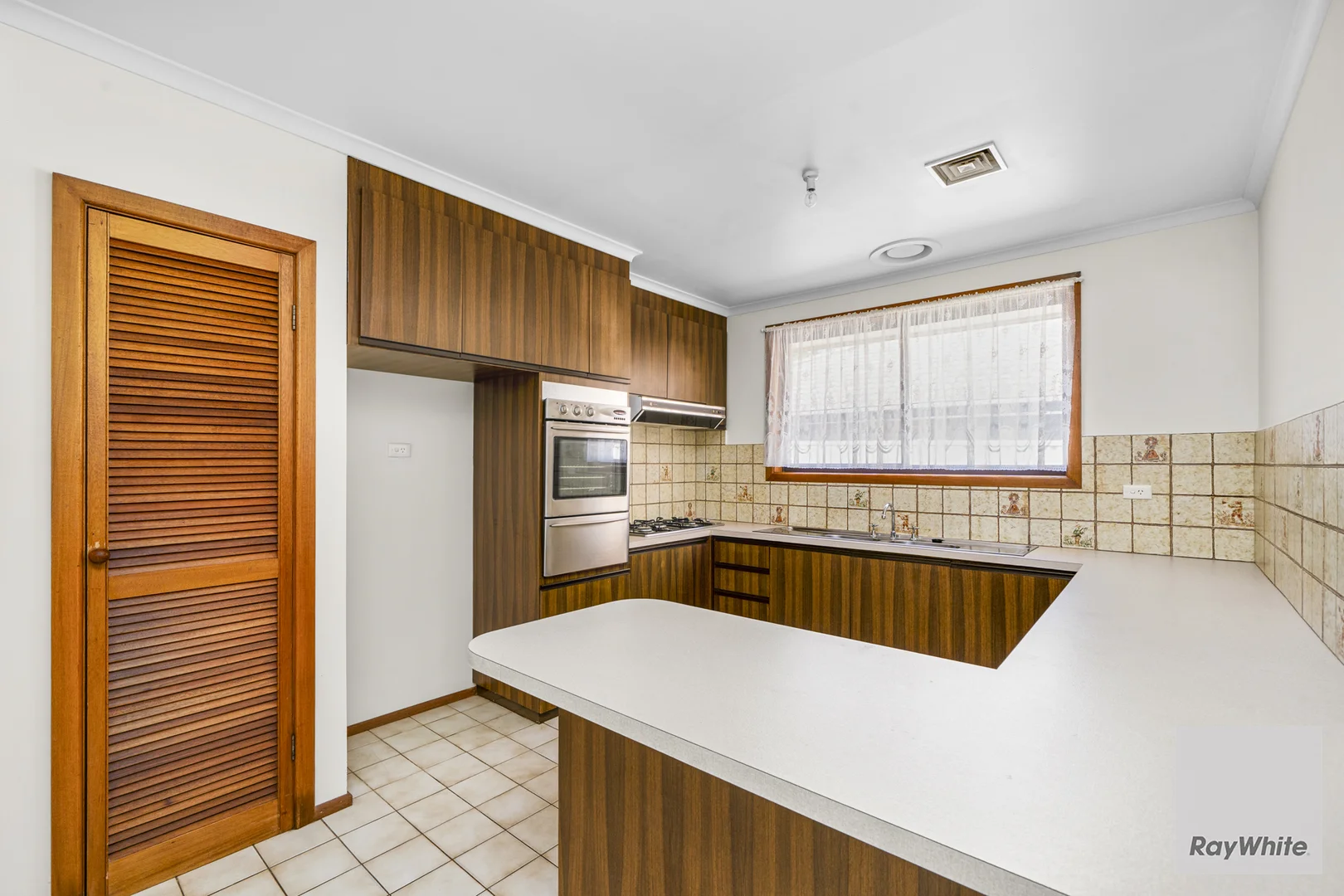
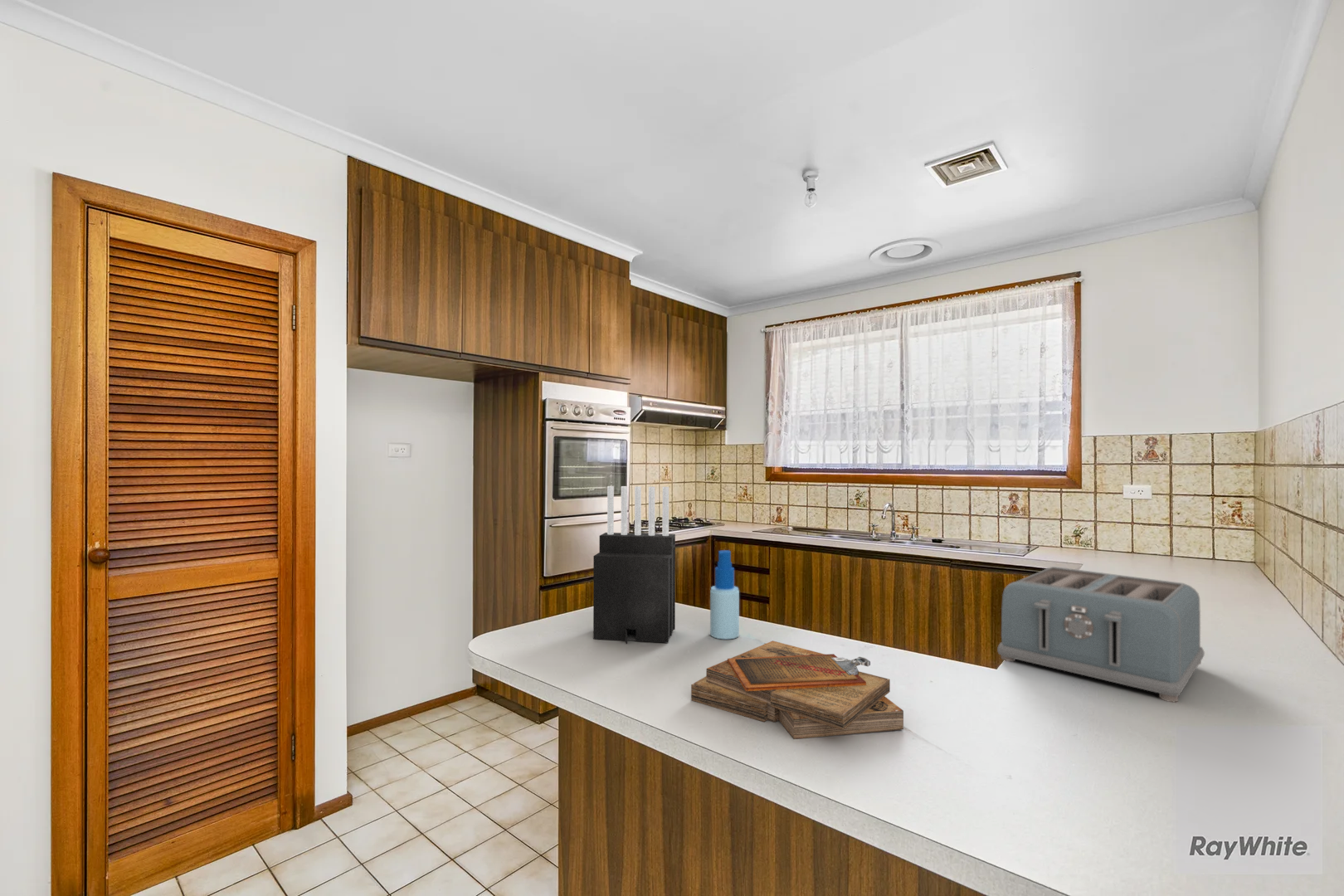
+ clipboard (786, 681)
+ knife block (634, 561)
+ toaster (1098, 623)
+ spray bottle (724, 592)
